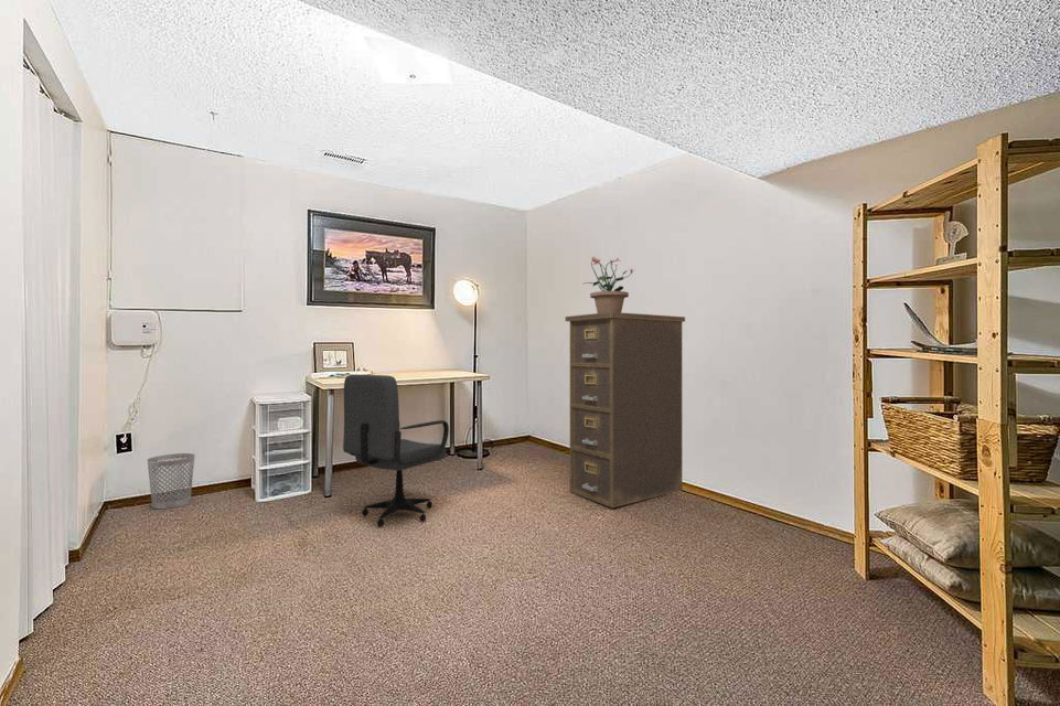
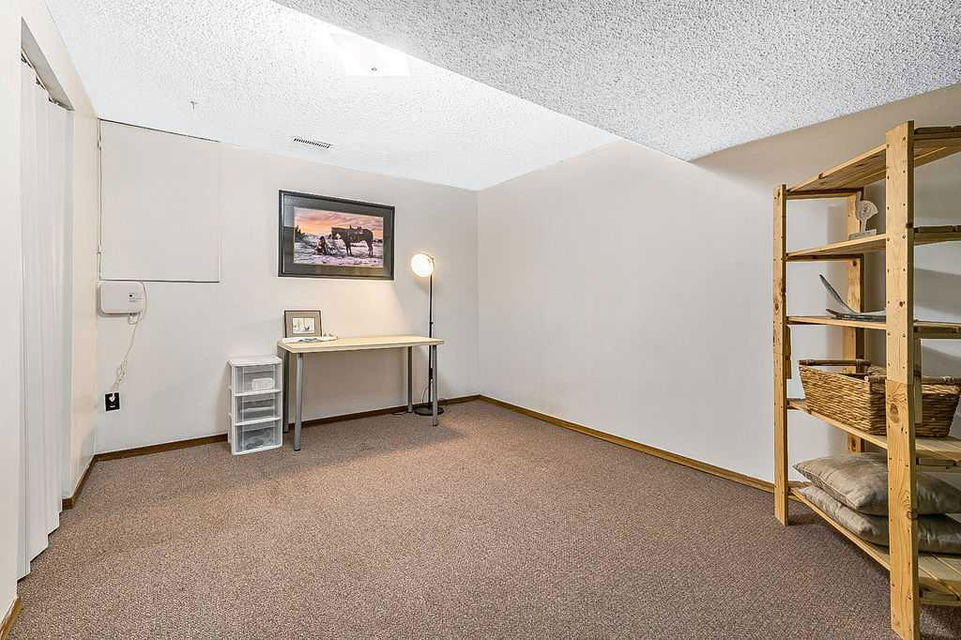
- office chair (397, 443)
- wastebasket (171, 480)
- potted plant (606, 285)
- filing cabinet (625, 404)
